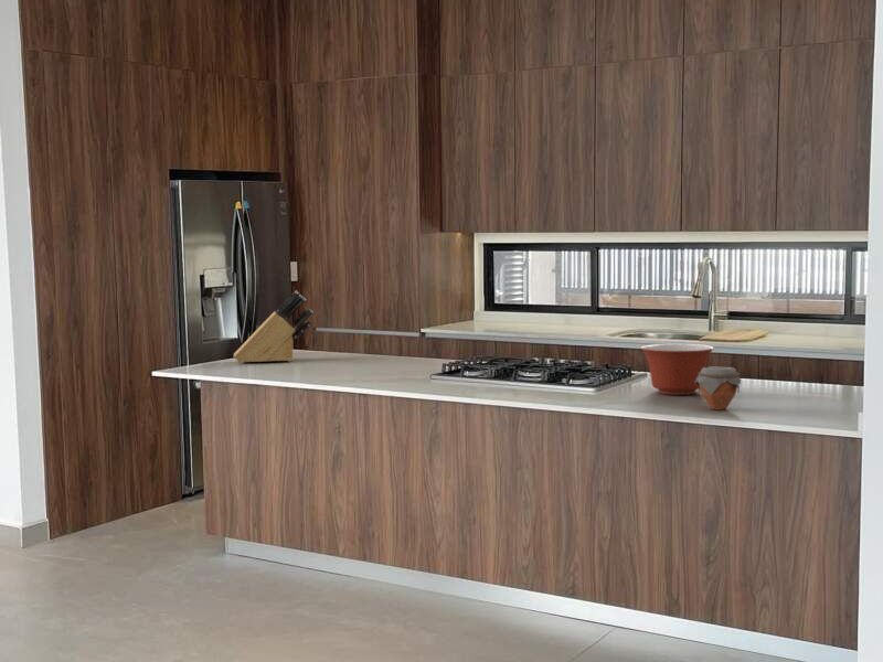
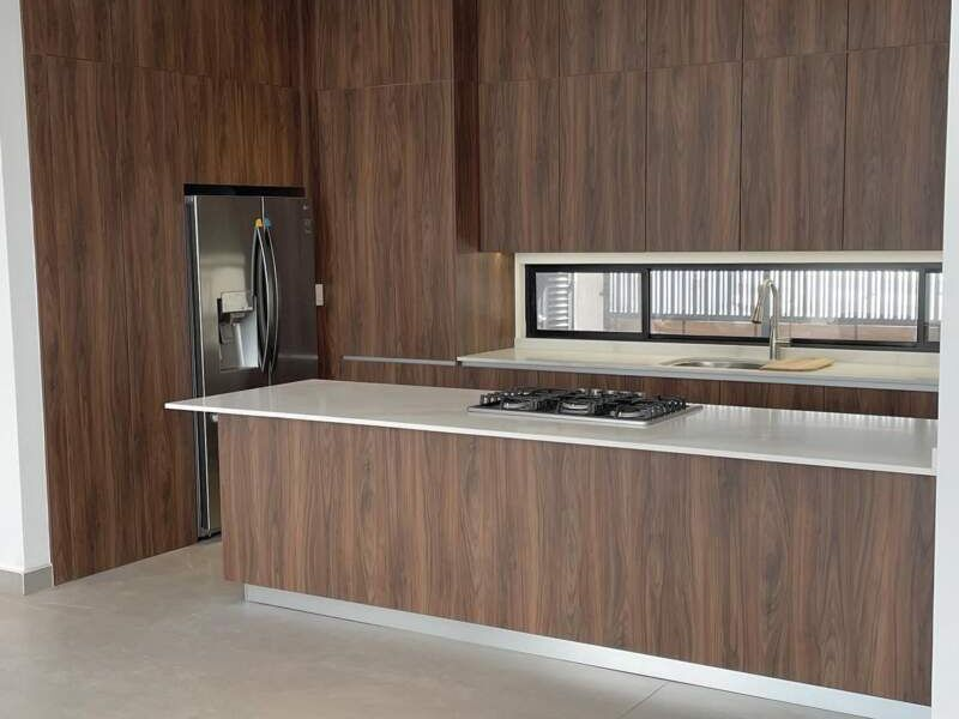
- jar (717, 387)
- knife block (273, 325)
- mixing bowl (677, 370)
